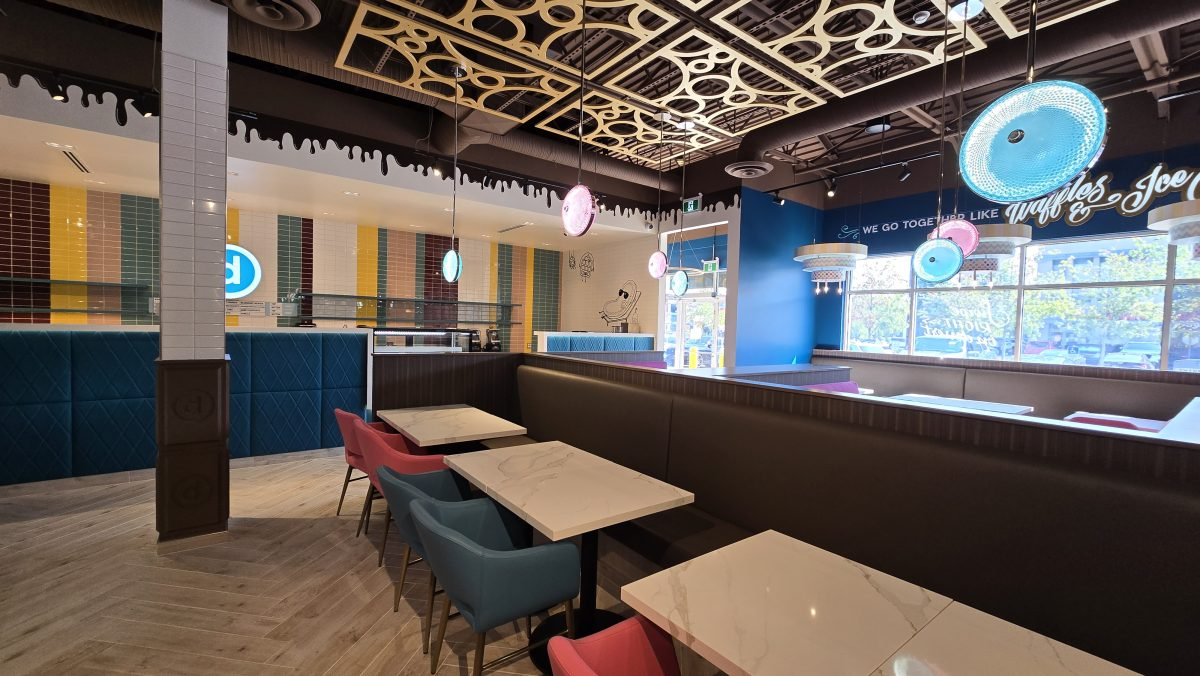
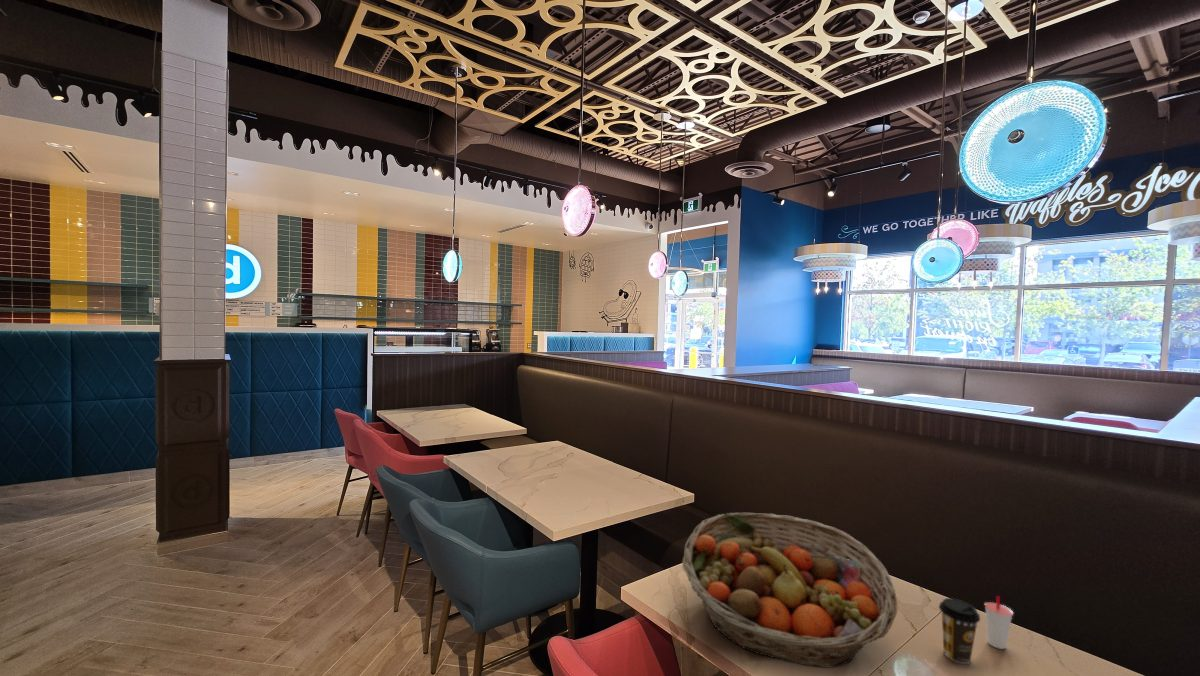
+ coffee cup (958, 631)
+ fruit basket (781, 582)
+ cup (998, 620)
